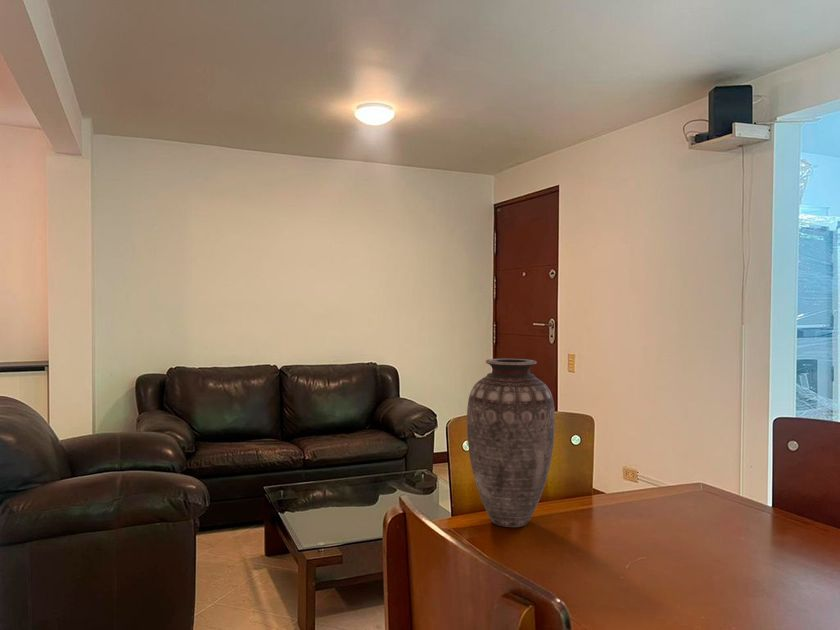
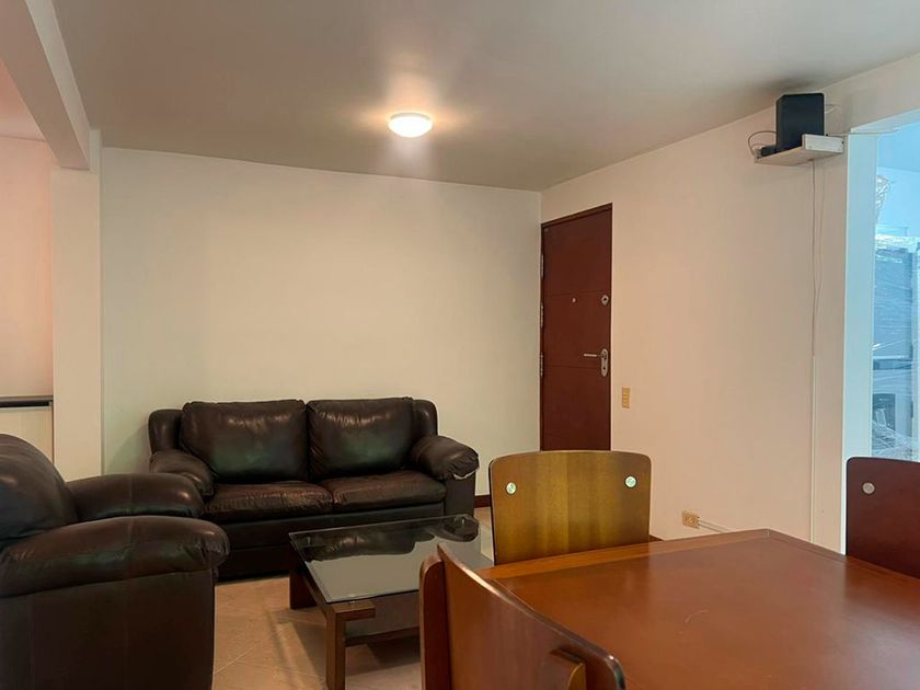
- vase (510, 441)
